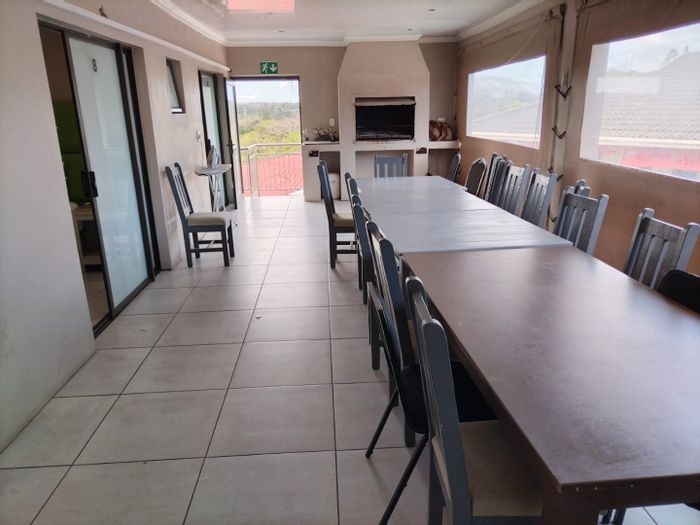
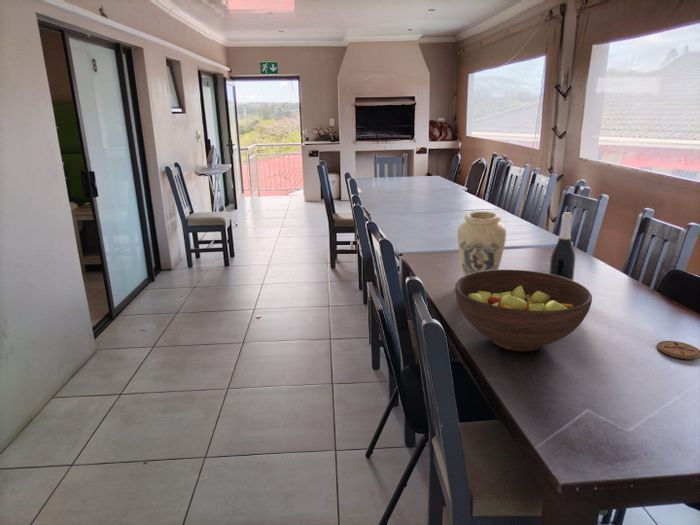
+ vase (480, 251)
+ coaster (678, 349)
+ wine bottle (562, 257)
+ fruit bowl (518, 315)
